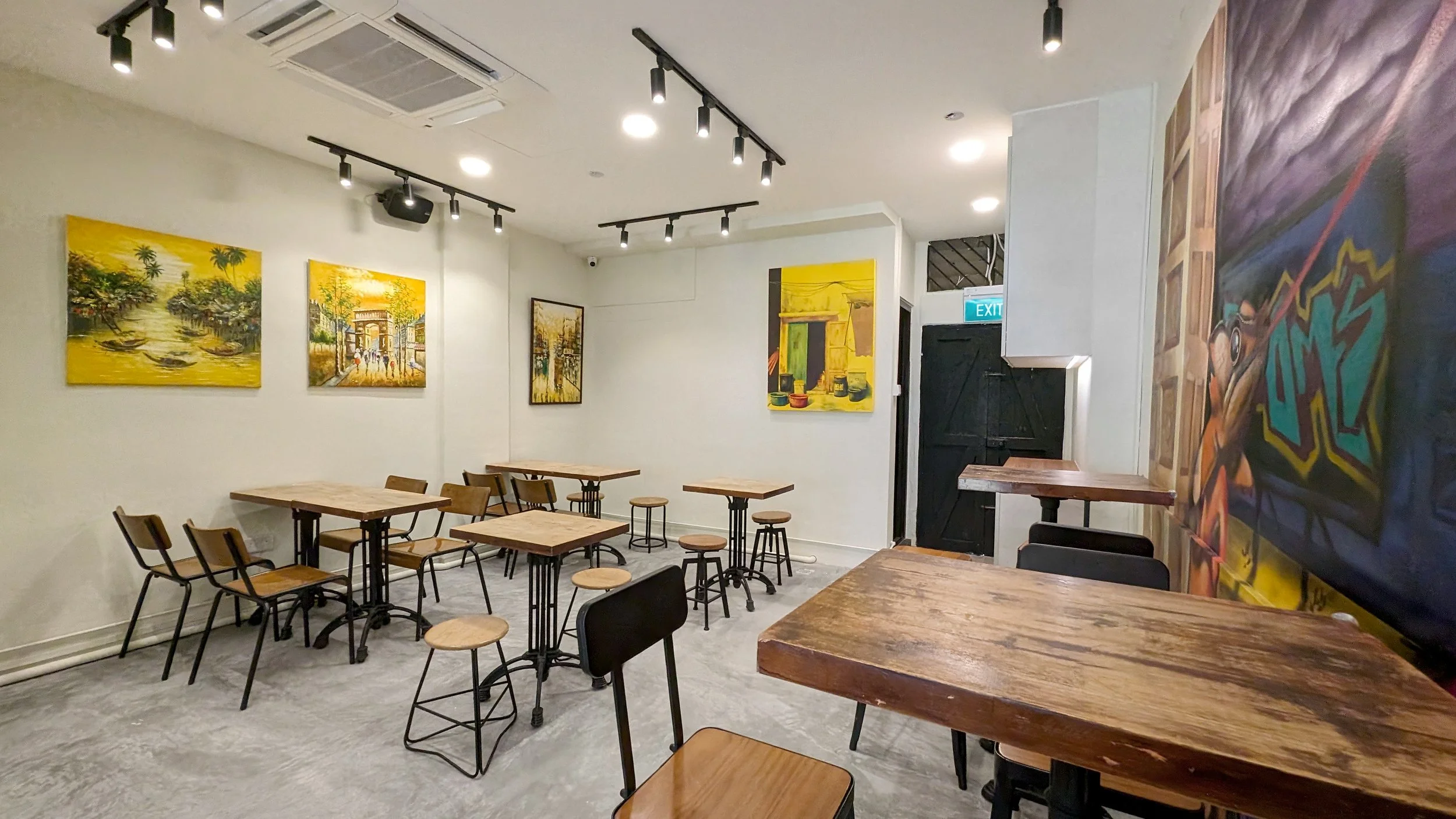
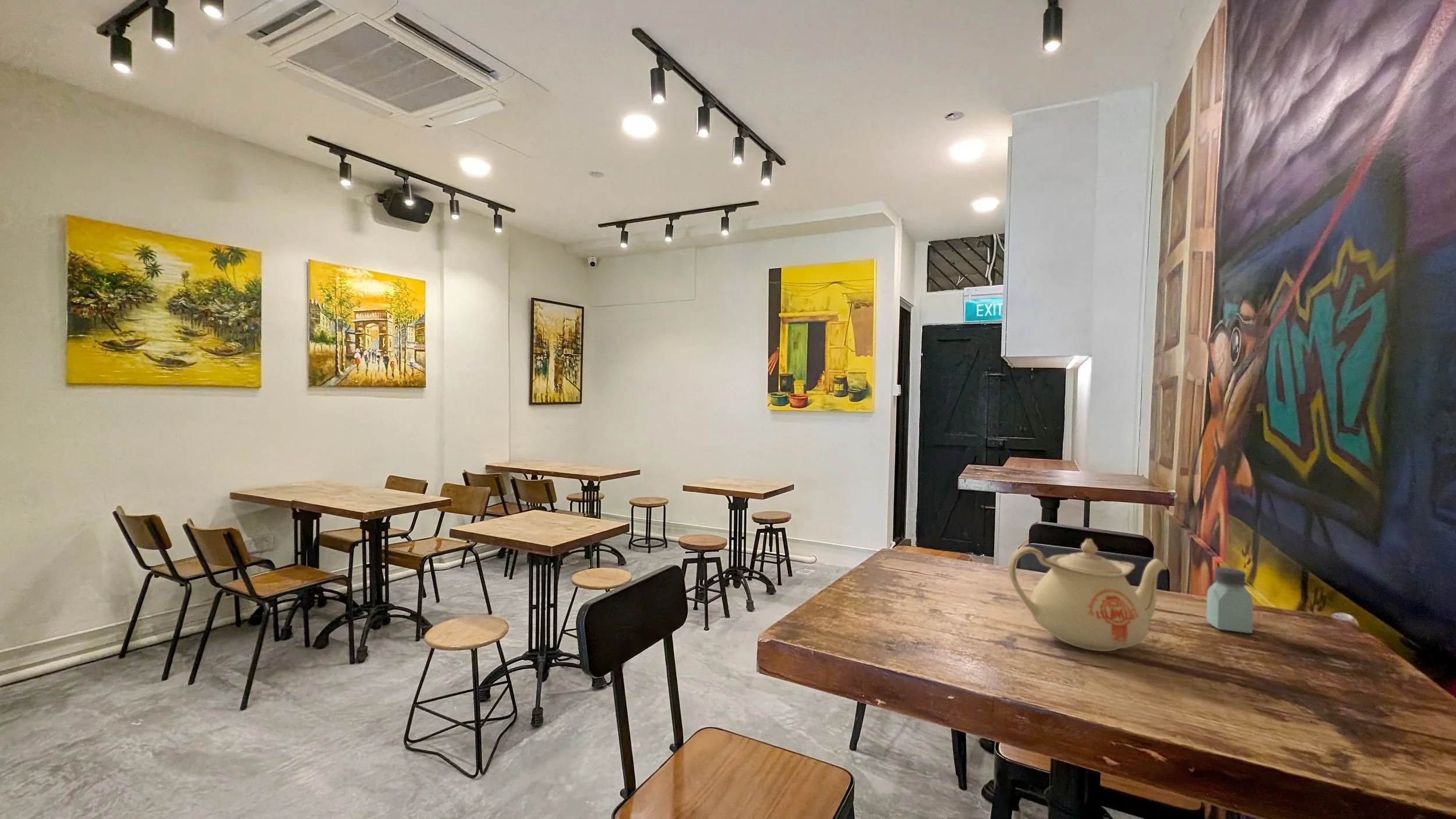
+ saltshaker (1229, 599)
+ teapot (1086, 589)
